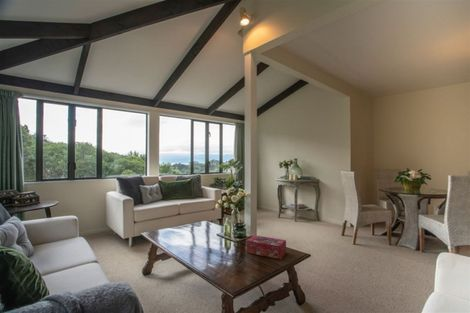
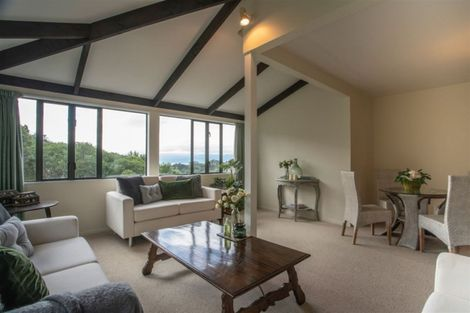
- tissue box (266, 246)
